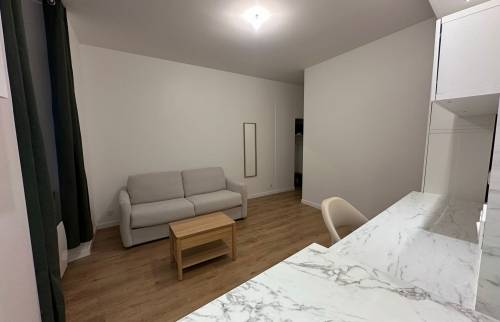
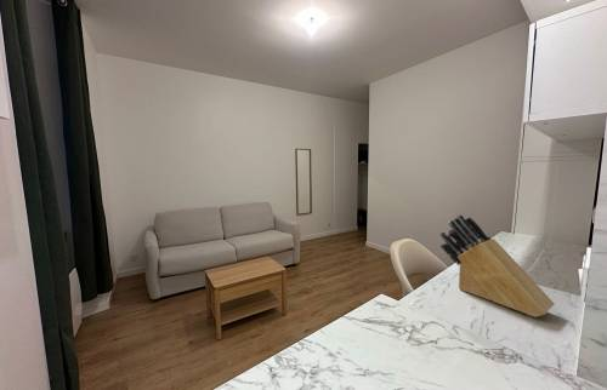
+ knife block (490, 257)
